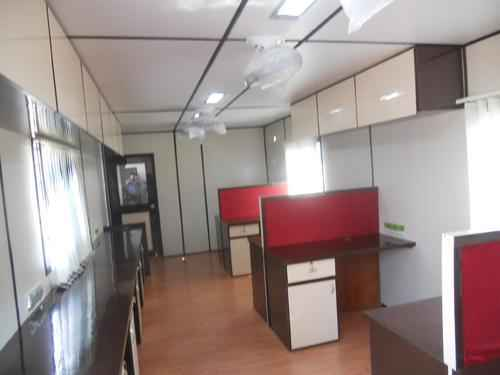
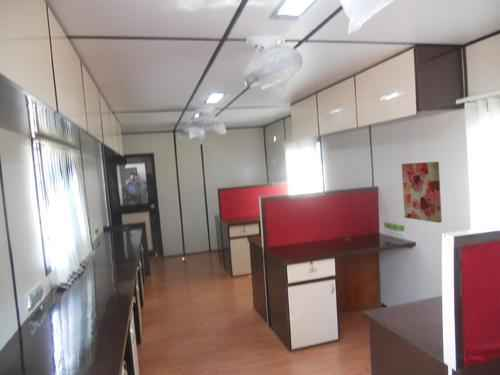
+ wall art (420, 191)
